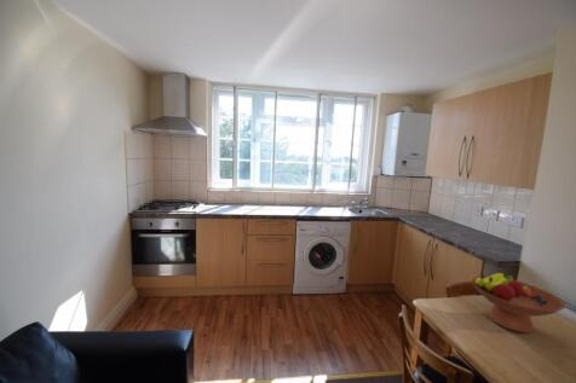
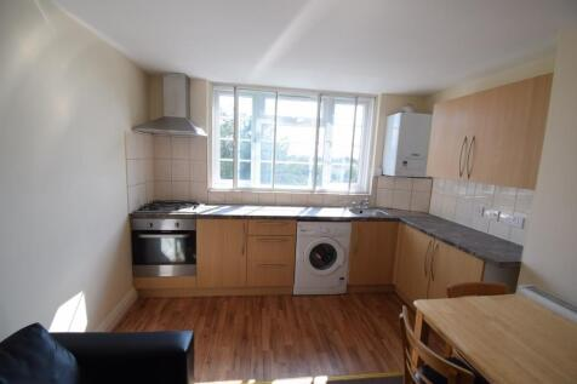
- fruit bowl (513, 300)
